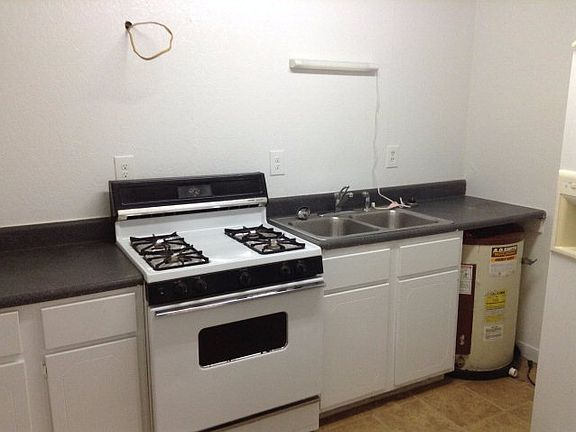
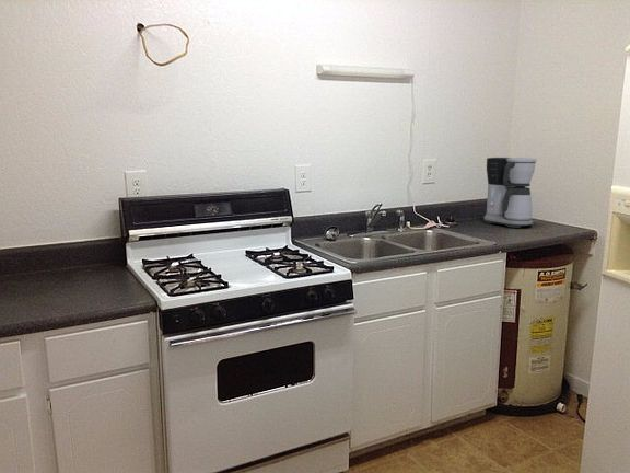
+ coffee maker (506, 191)
